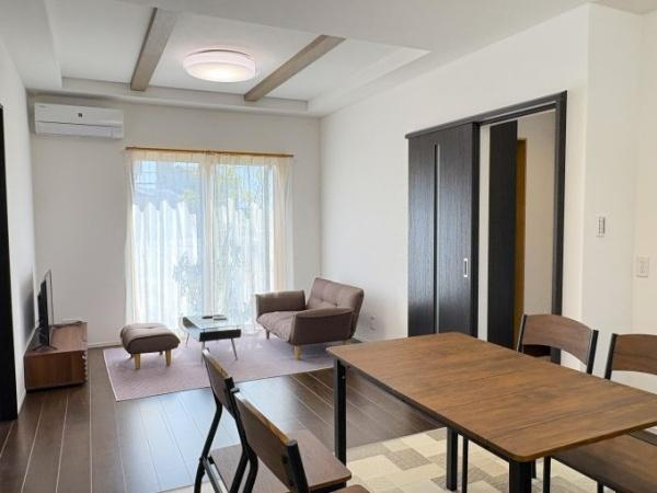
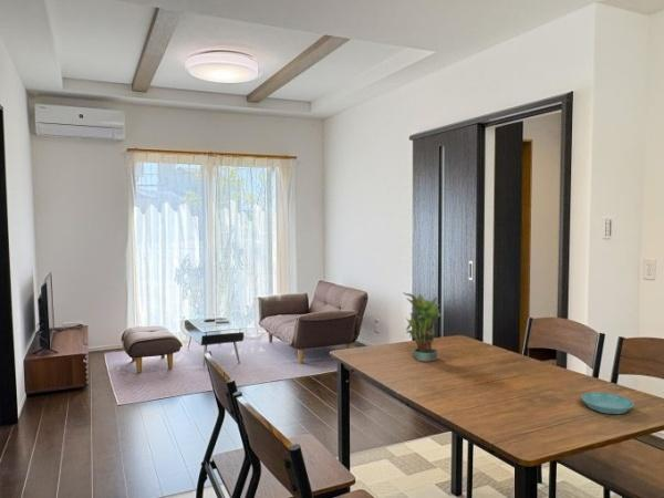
+ saucer (606, 404)
+ potted plant (419, 324)
